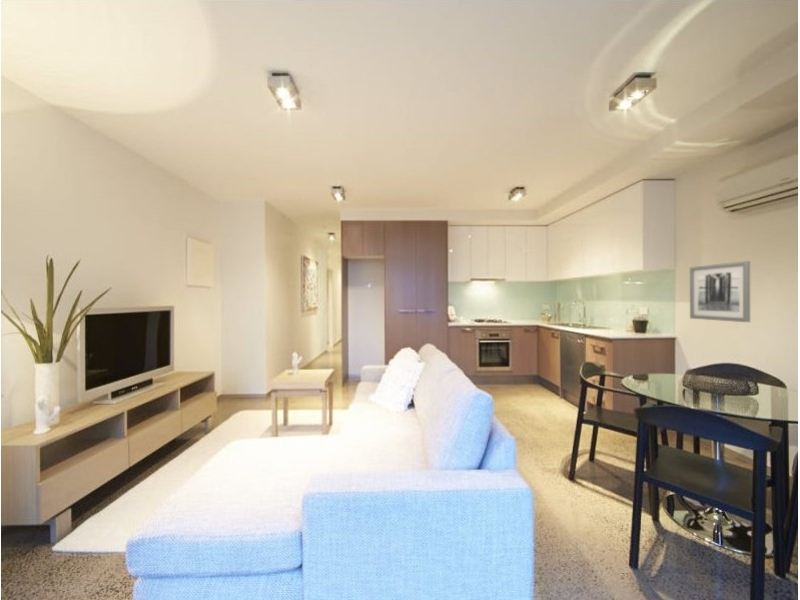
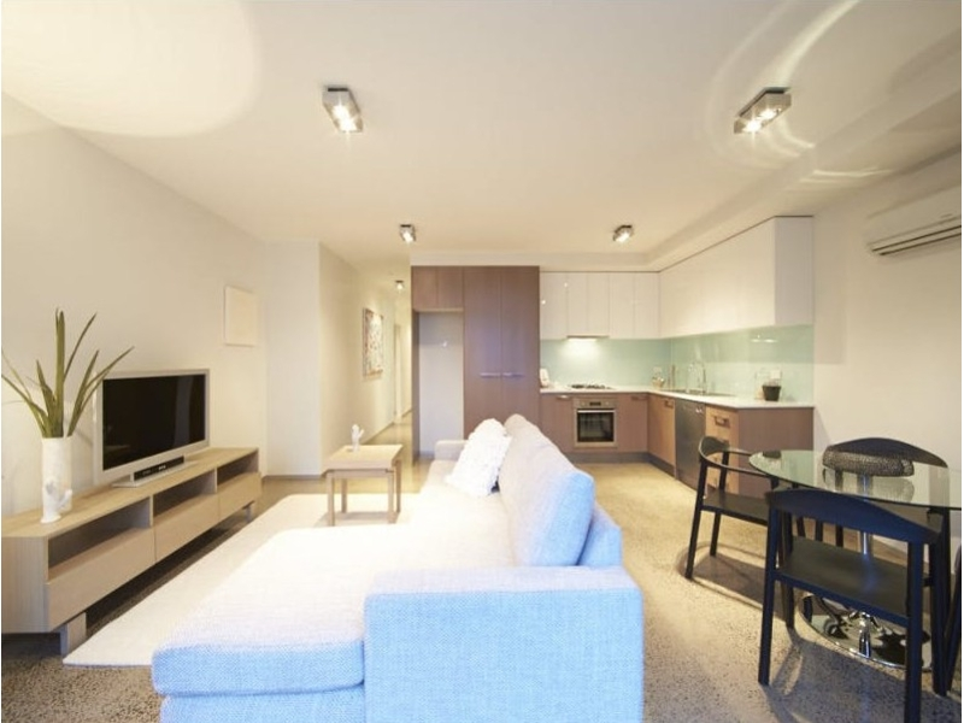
- wall art (717, 292)
